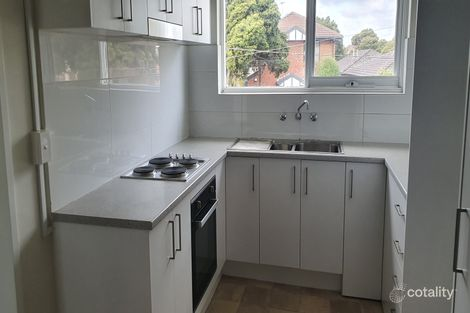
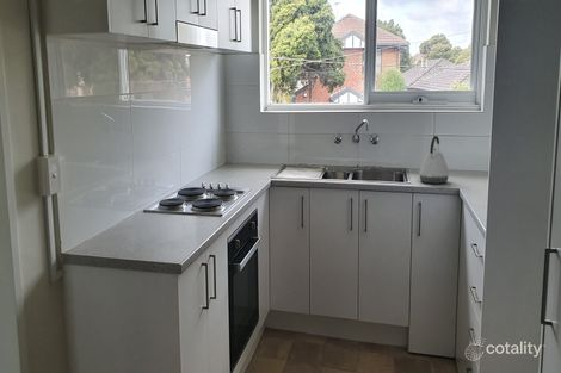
+ kettle (434, 158)
